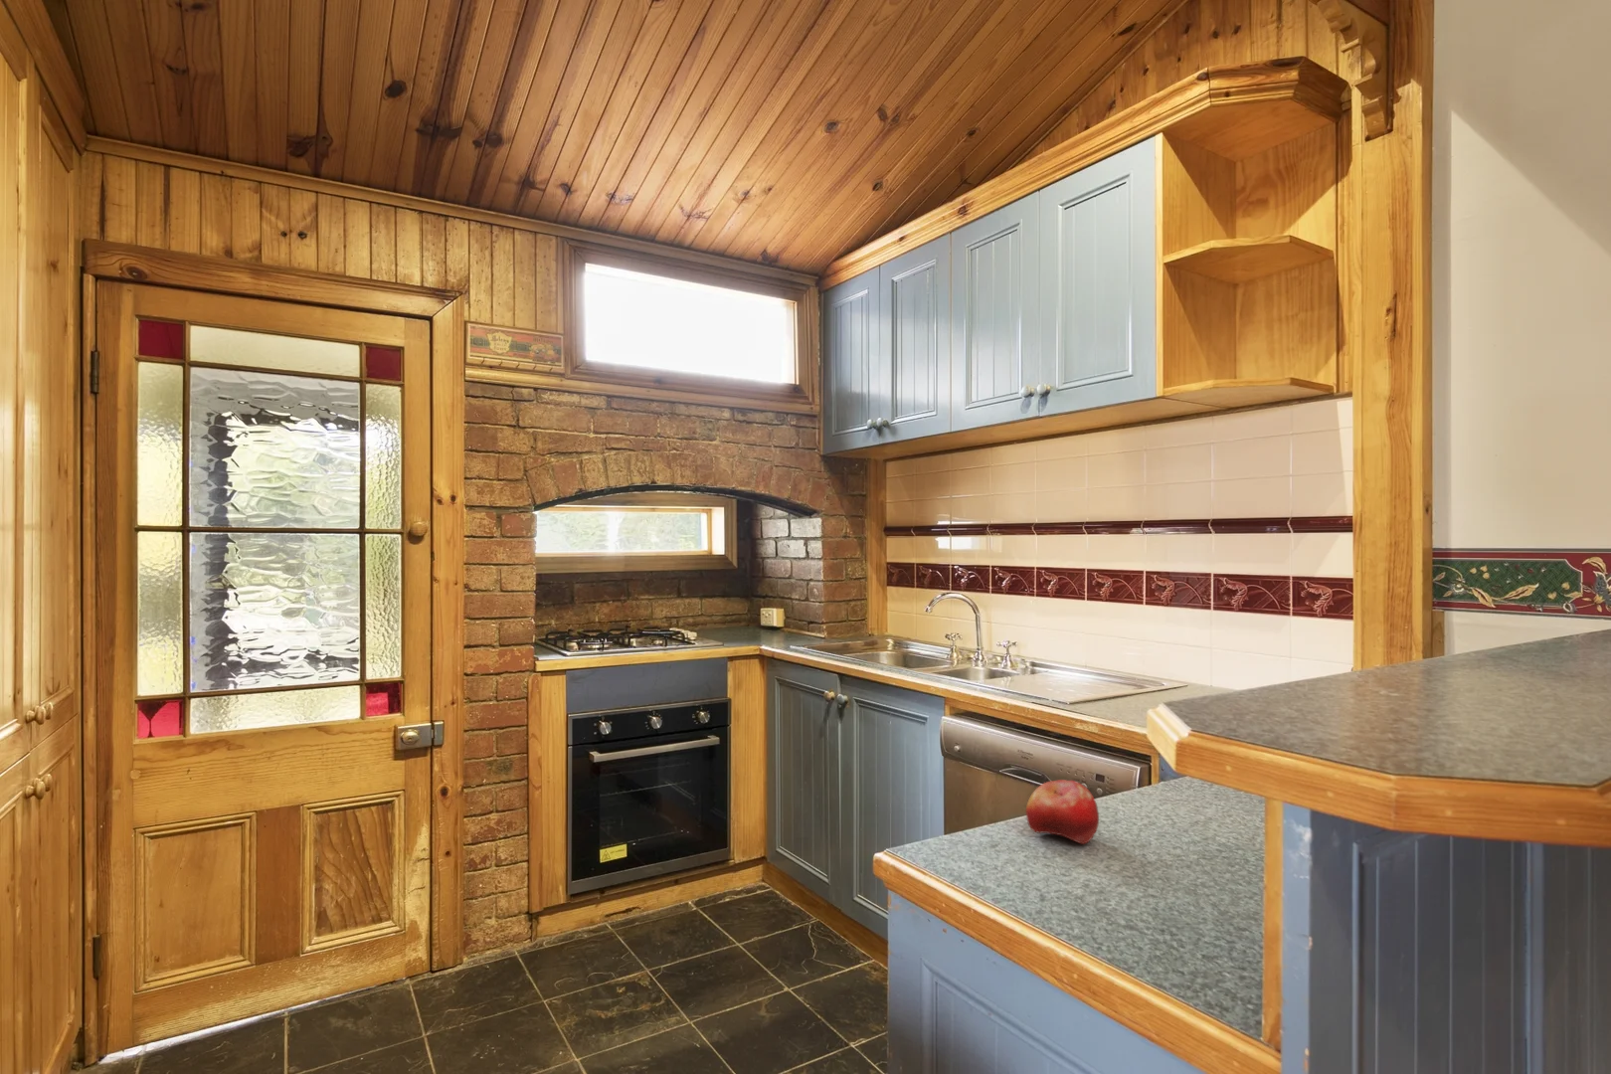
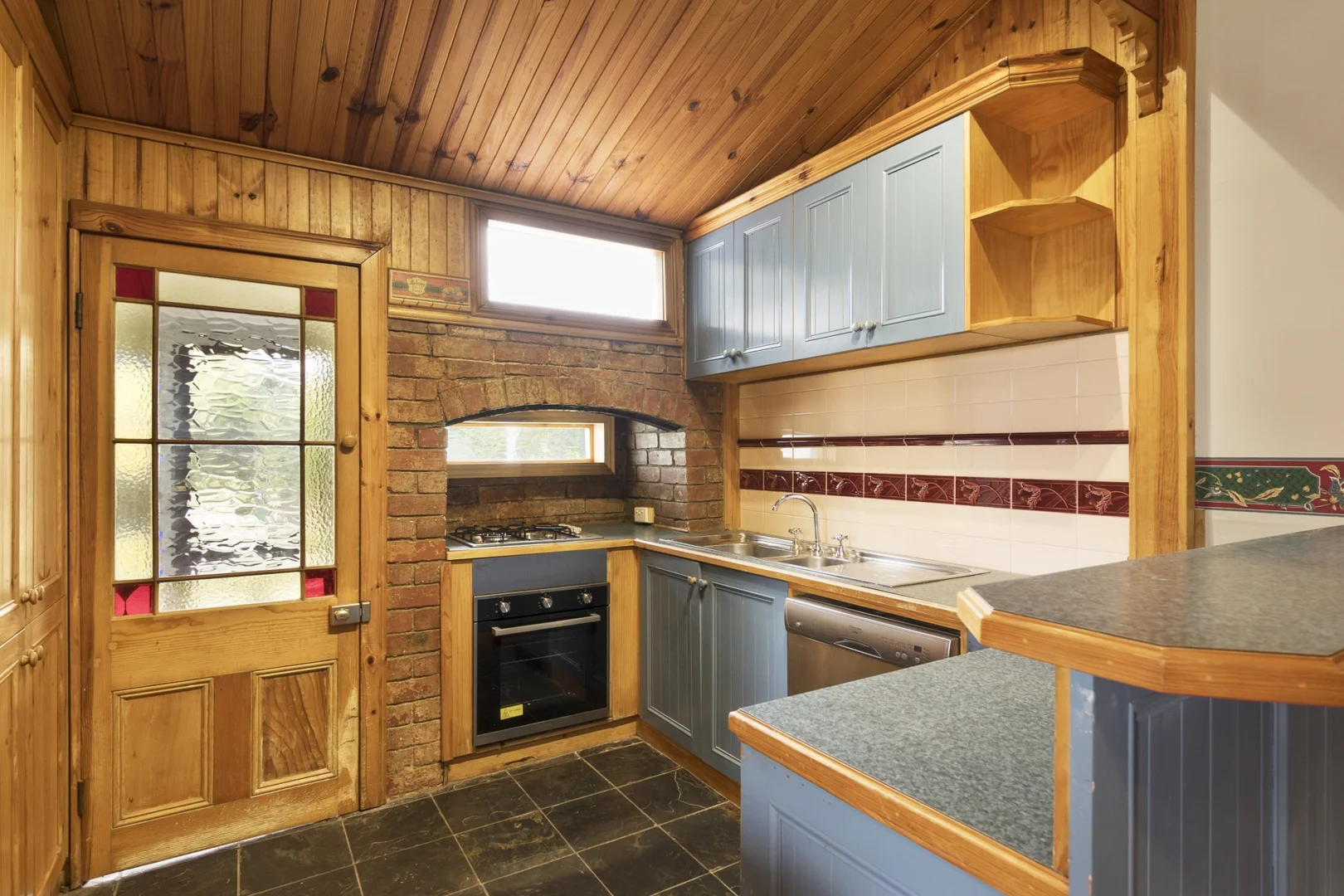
- fruit (1064, 809)
